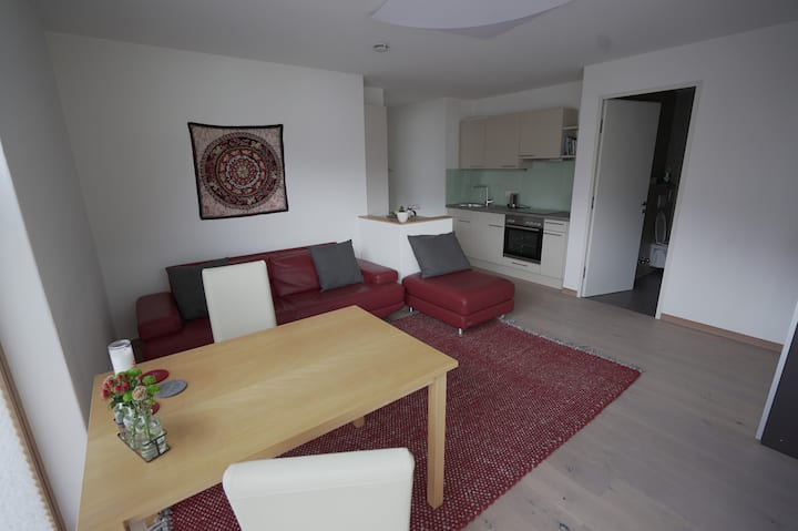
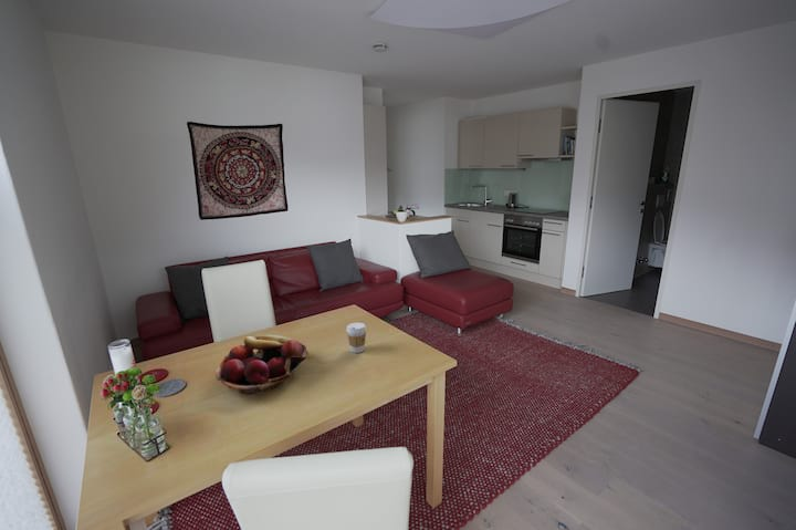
+ coffee cup (356, 336)
+ fruit basket (262, 357)
